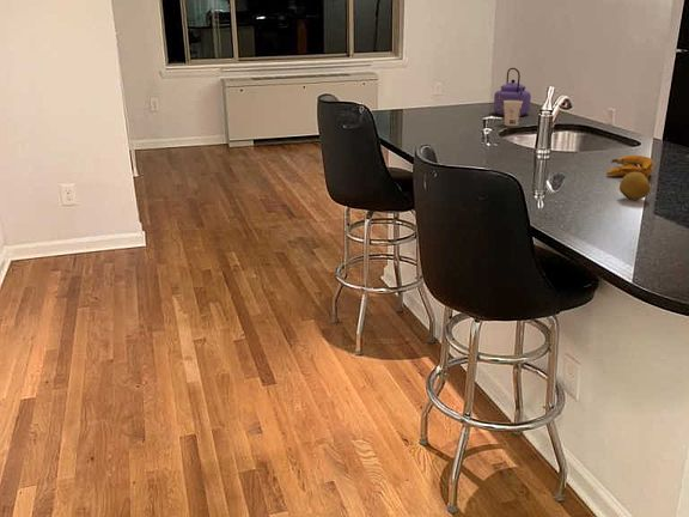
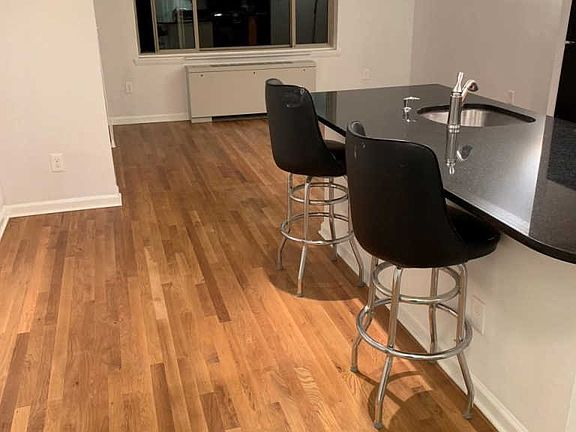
- kettle (513, 91)
- cup (512, 112)
- banana (628, 164)
- fruit (635, 185)
